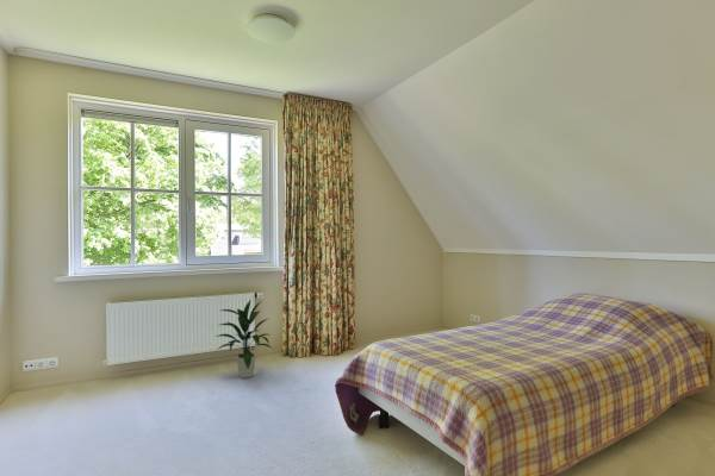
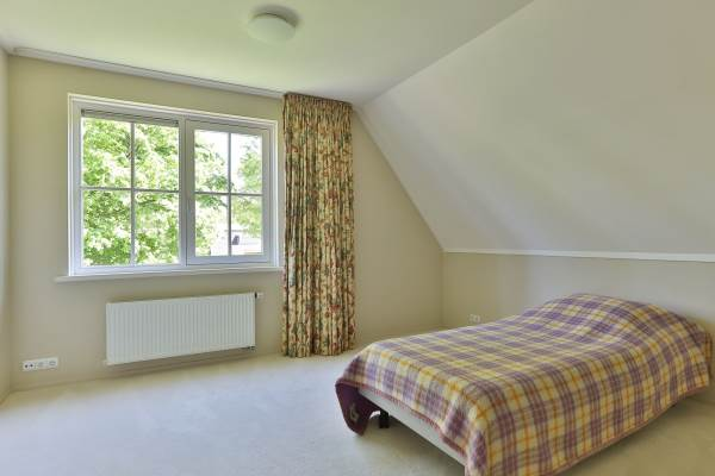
- indoor plant (244, 338)
